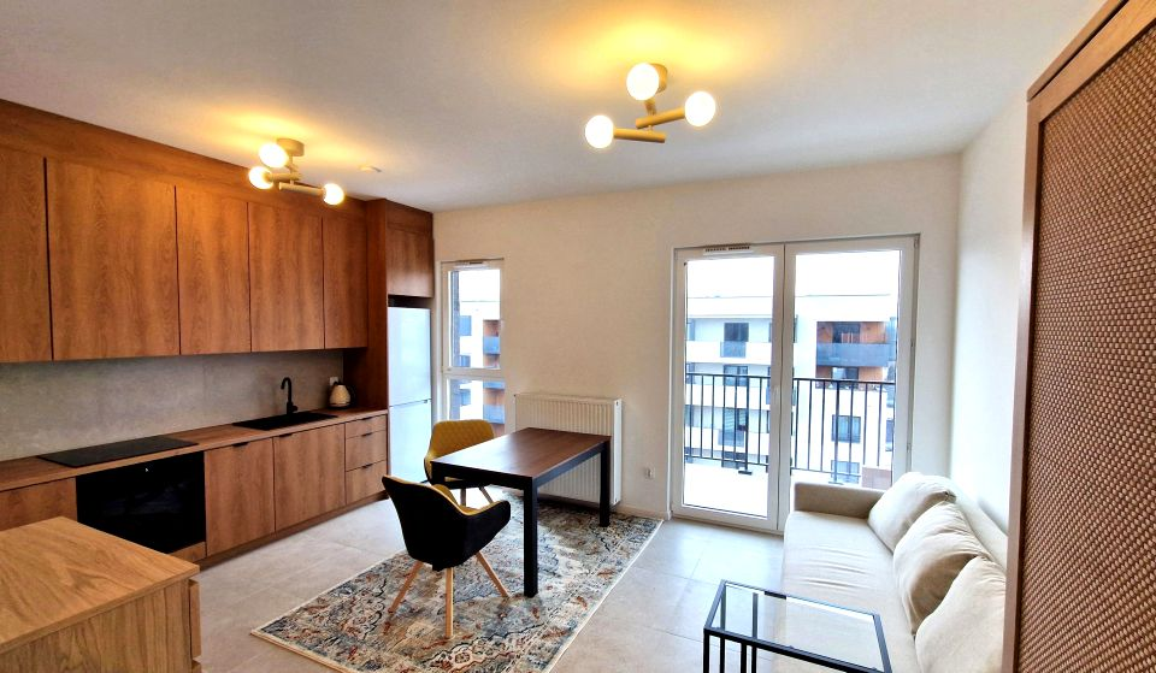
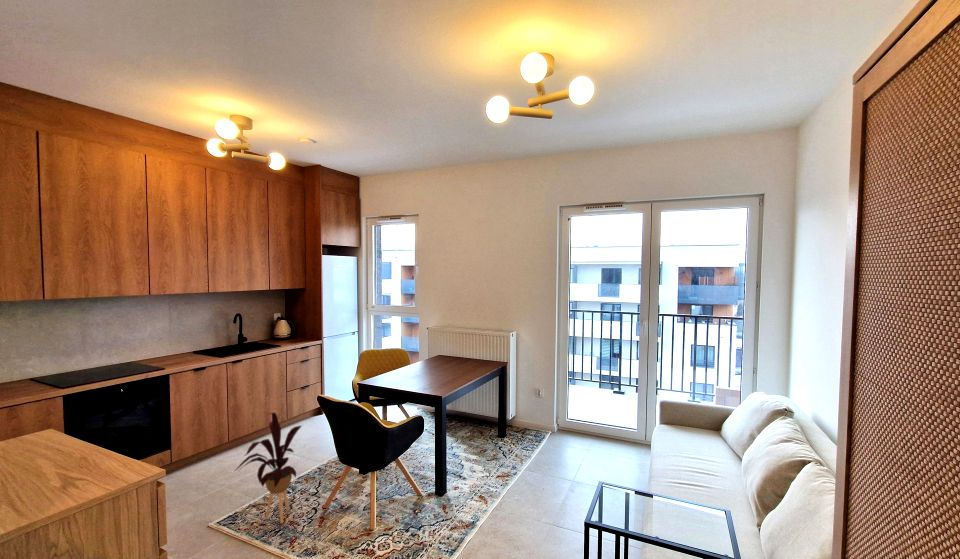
+ house plant (271, 463)
